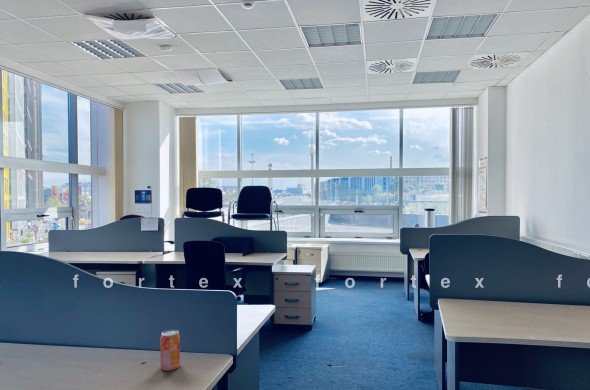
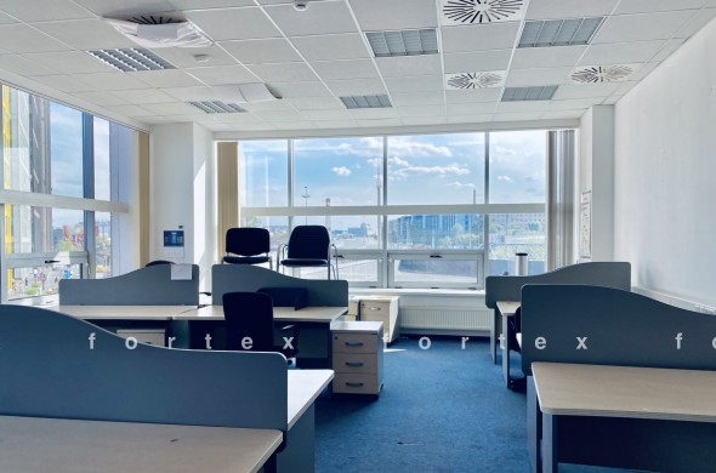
- beverage can (170, 349)
